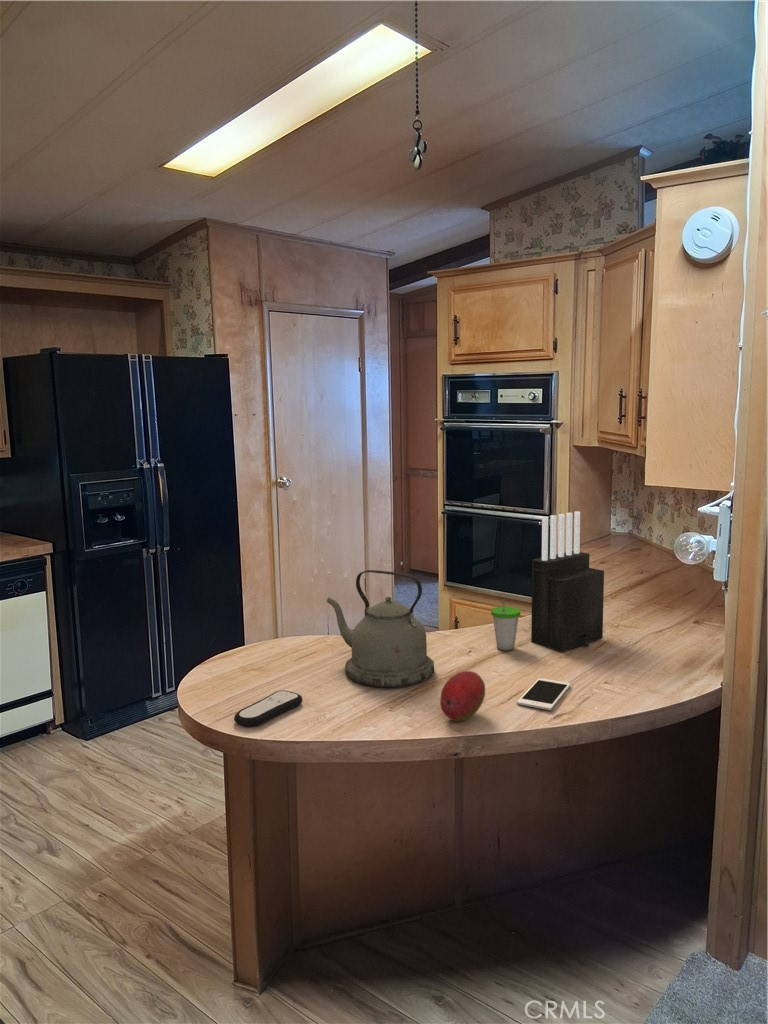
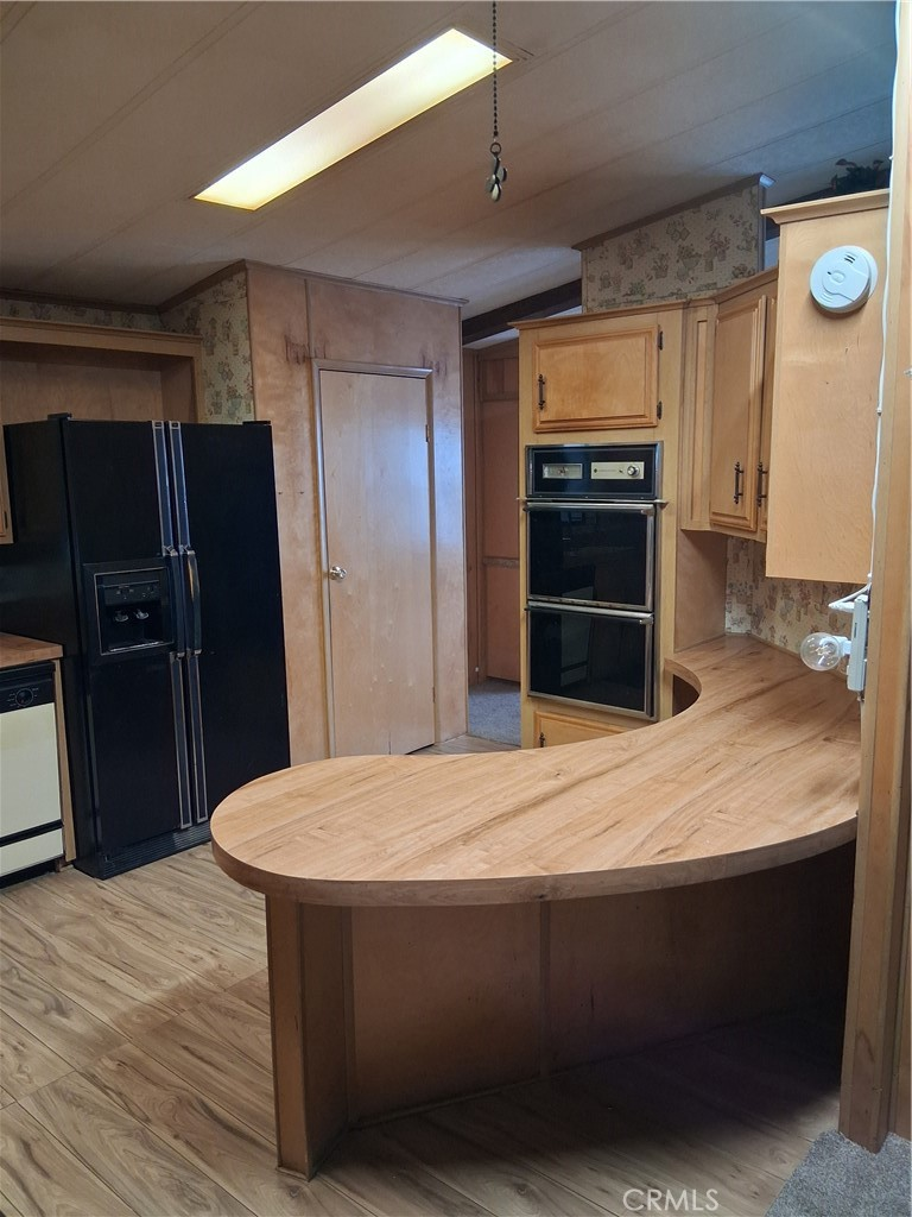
- remote control (268, 707)
- cup (505, 620)
- cell phone (544, 693)
- fruit (464, 695)
- knife block (571, 579)
- kettle (382, 622)
